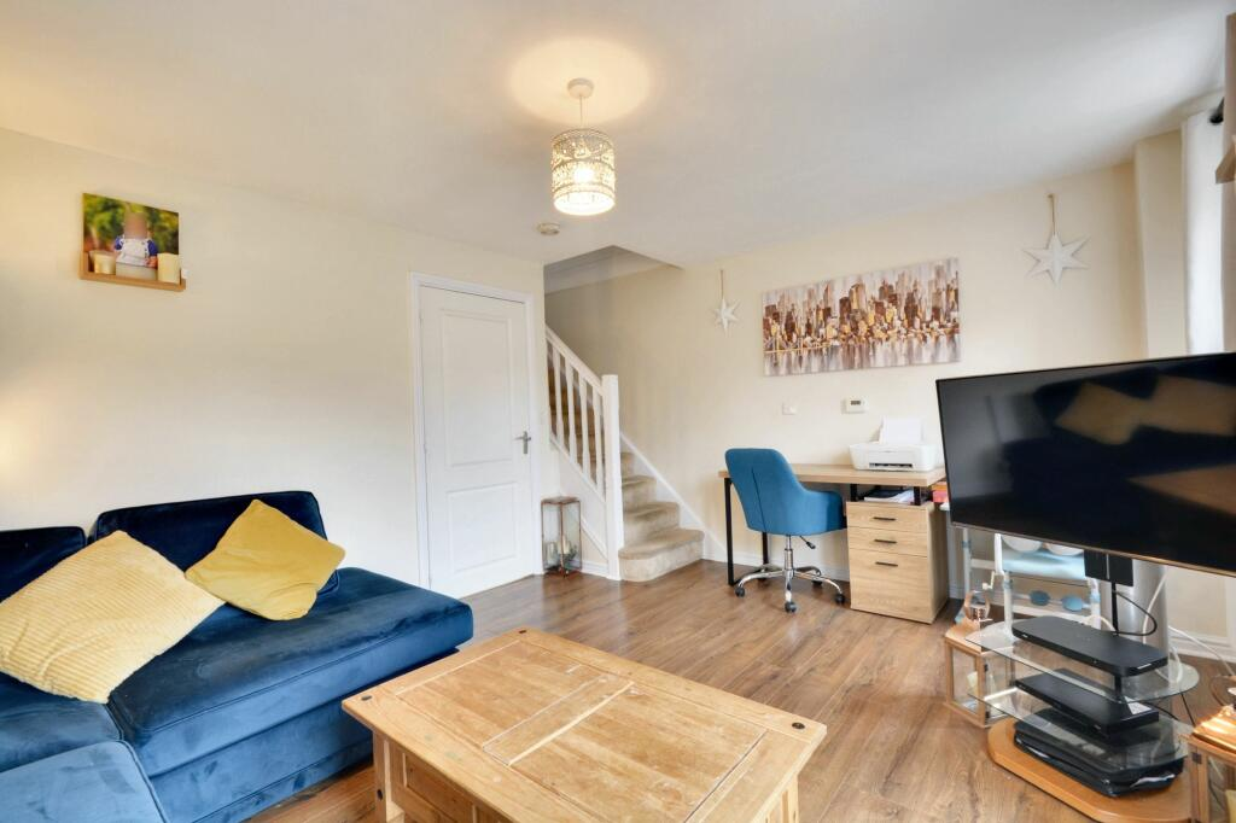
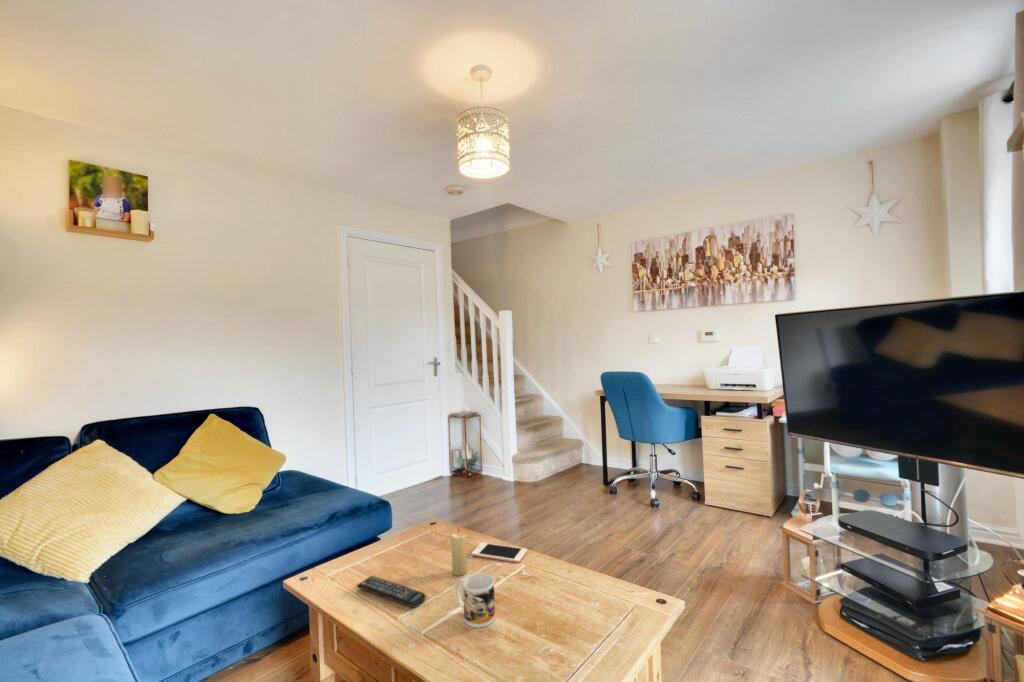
+ mug (473, 597)
+ remote control (390, 591)
+ candle (458, 549)
+ cell phone (499, 552)
